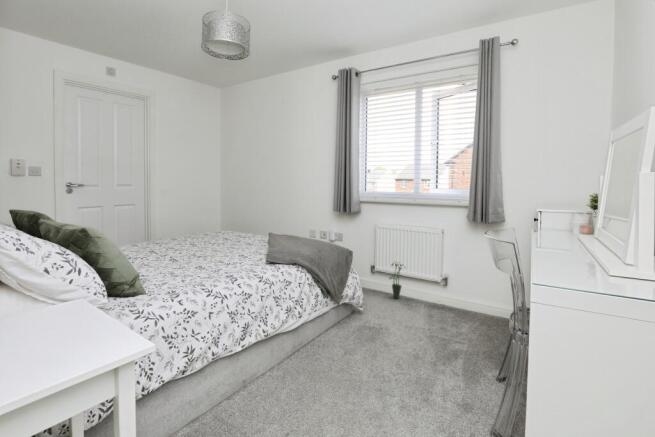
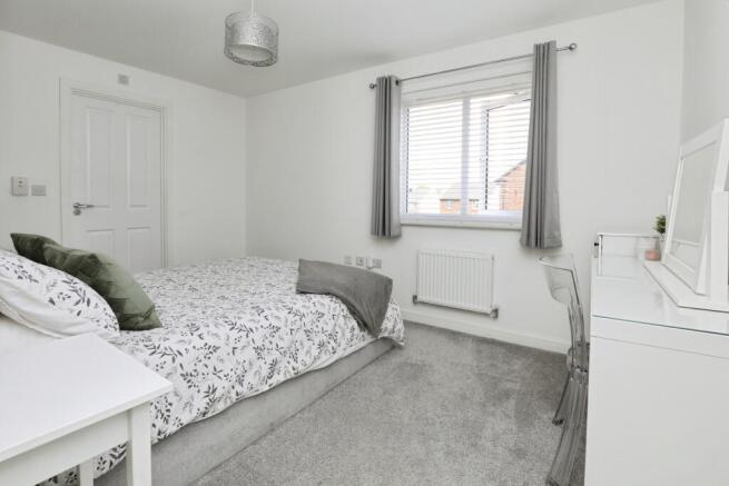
- potted plant (398, 280)
